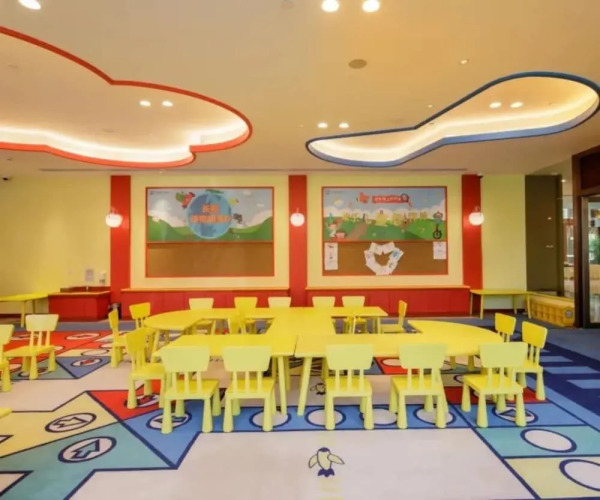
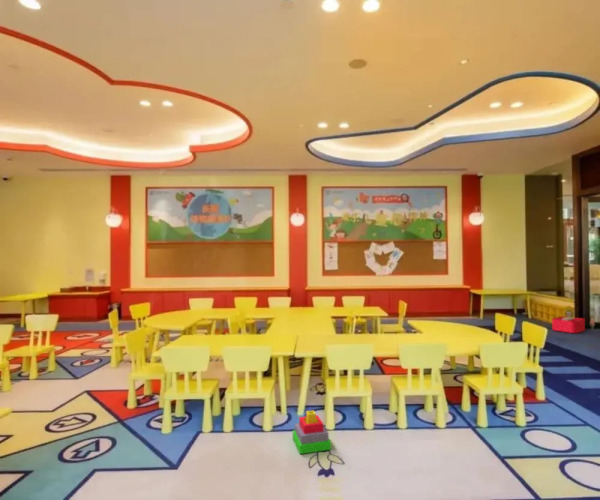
+ storage bin (572, 324)
+ toy blocks (311, 428)
